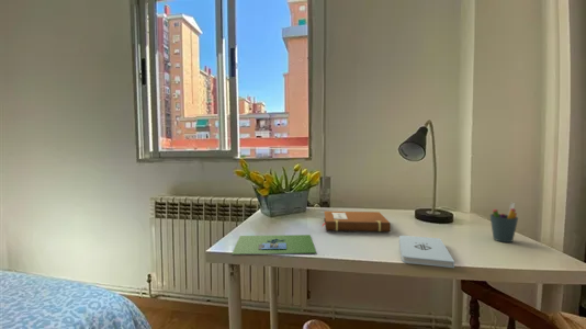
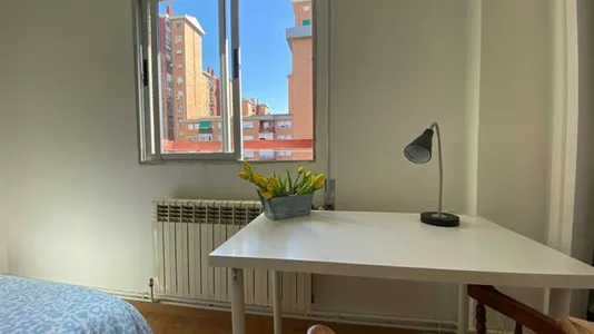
- notebook (352, 220)
- notepad (422, 249)
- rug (274, 239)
- pen holder (504, 222)
